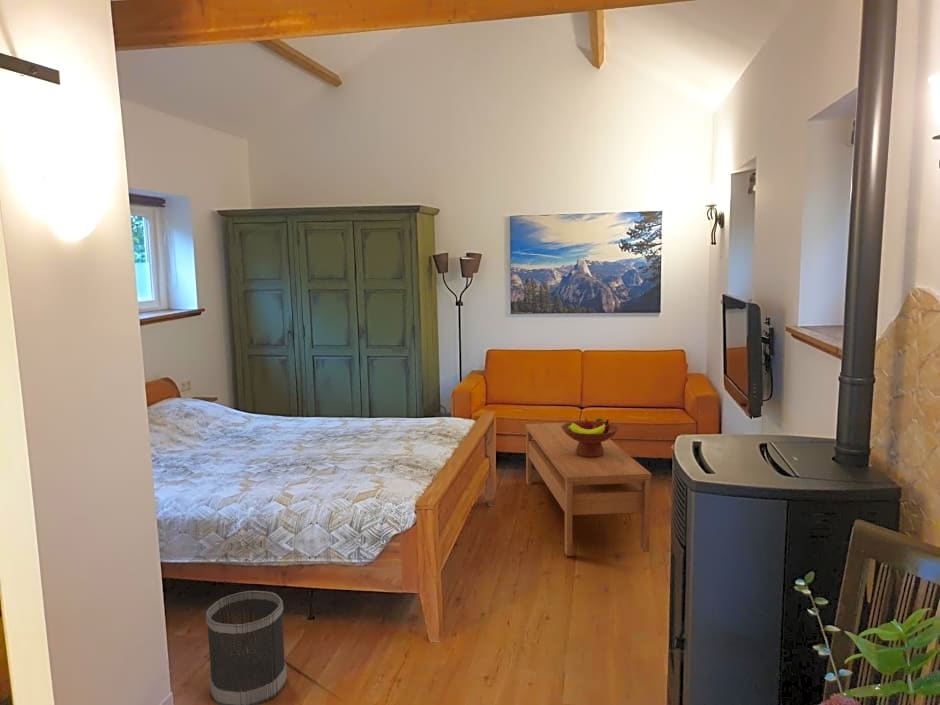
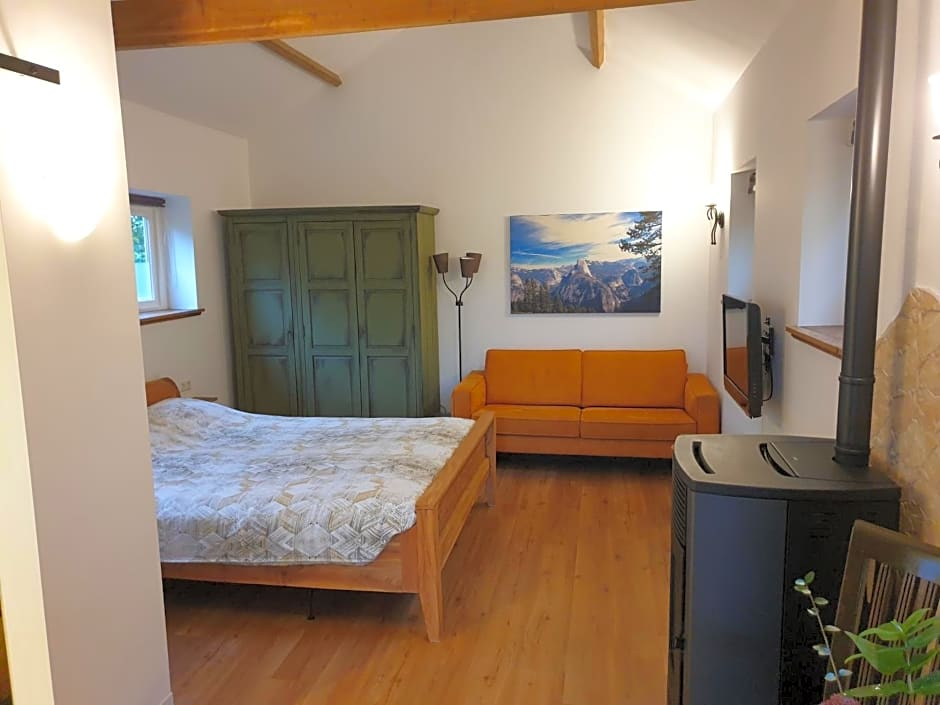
- fruit bowl (589, 435)
- wastebasket (246, 646)
- coffee table (579, 479)
